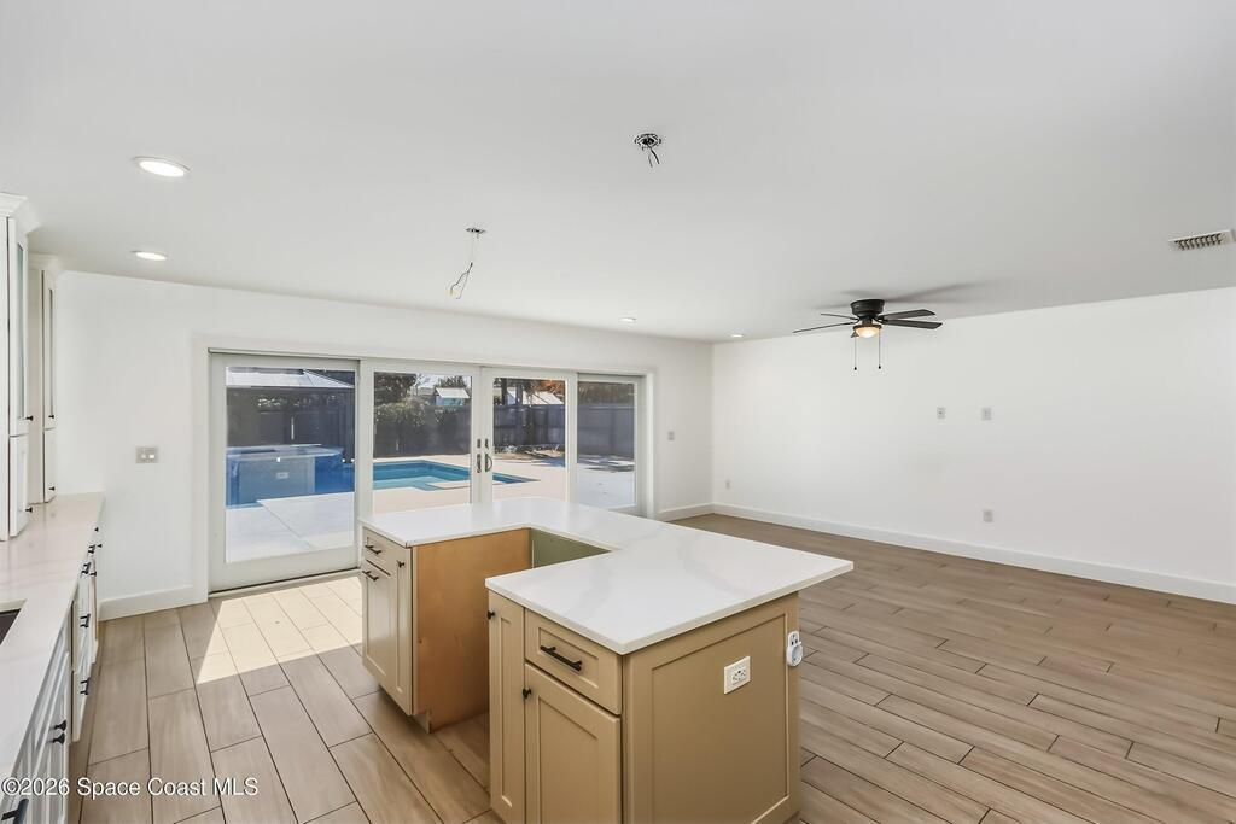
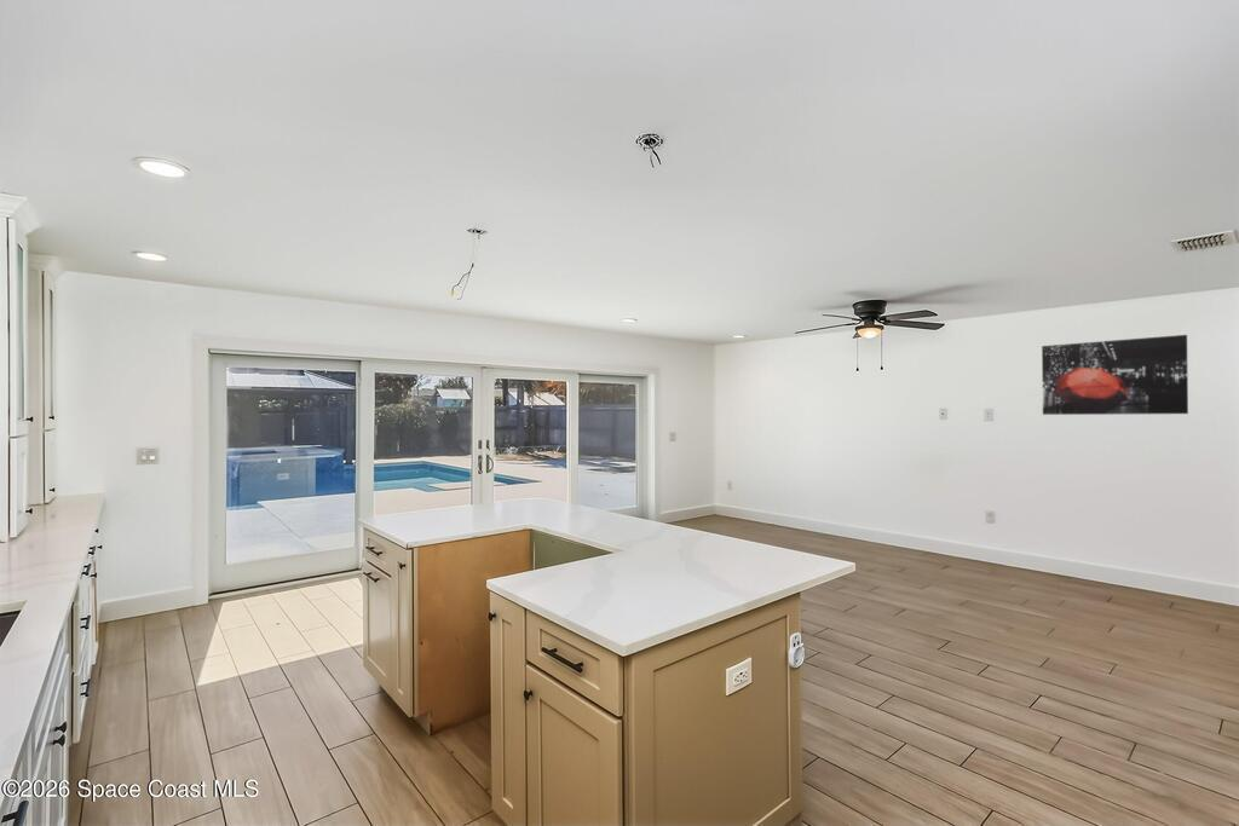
+ wall art (1110, 377)
